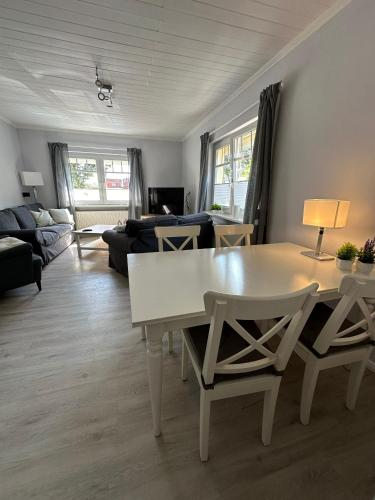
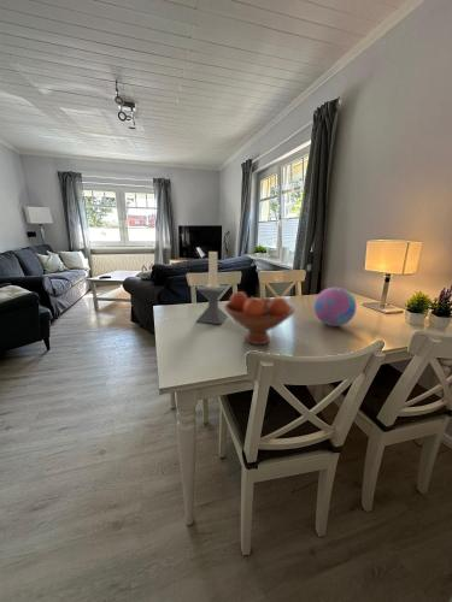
+ fruit bowl (258, 317)
+ decorative ball (334, 306)
+ candle holder (212, 282)
